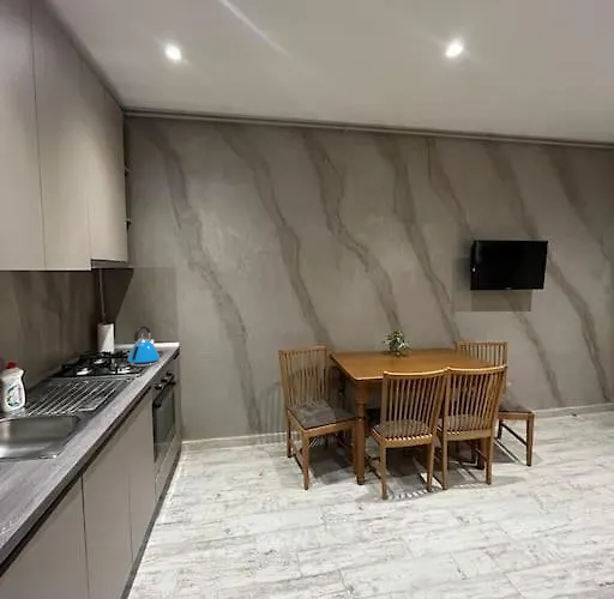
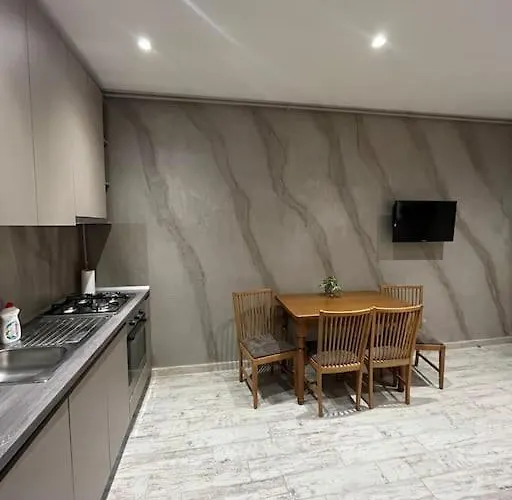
- kettle (143, 344)
